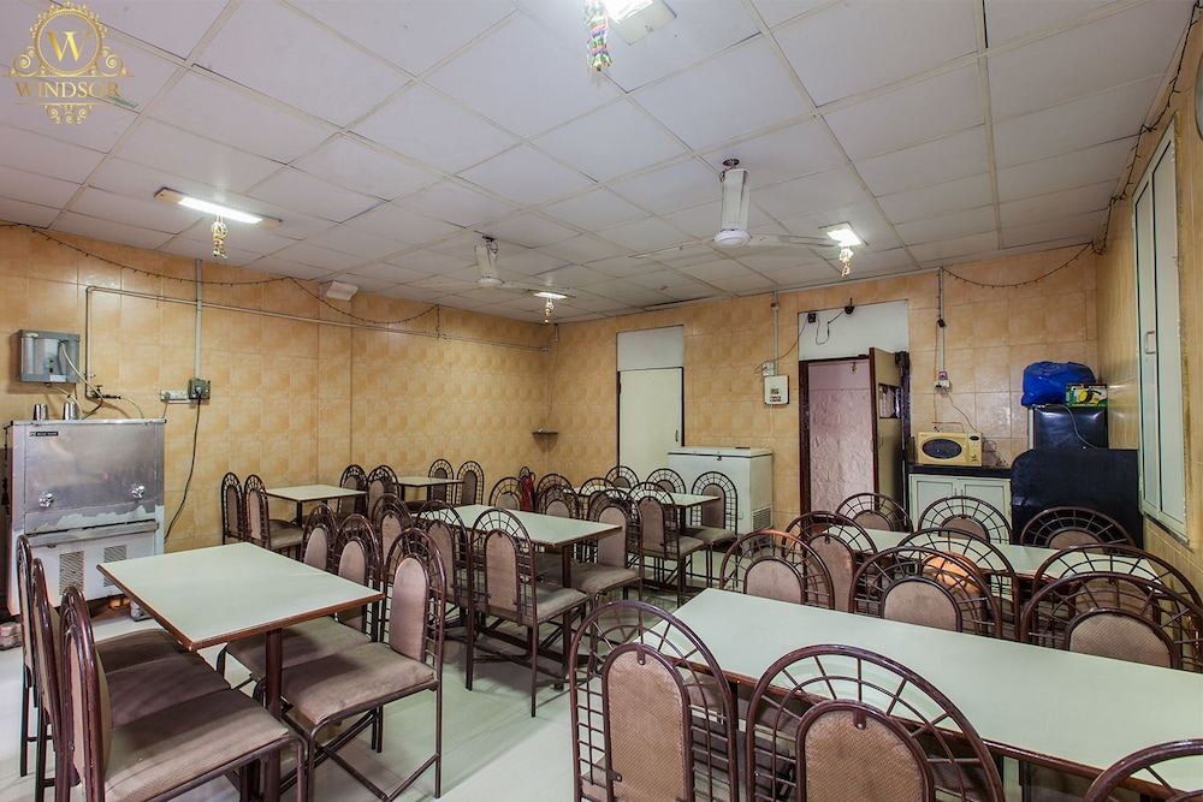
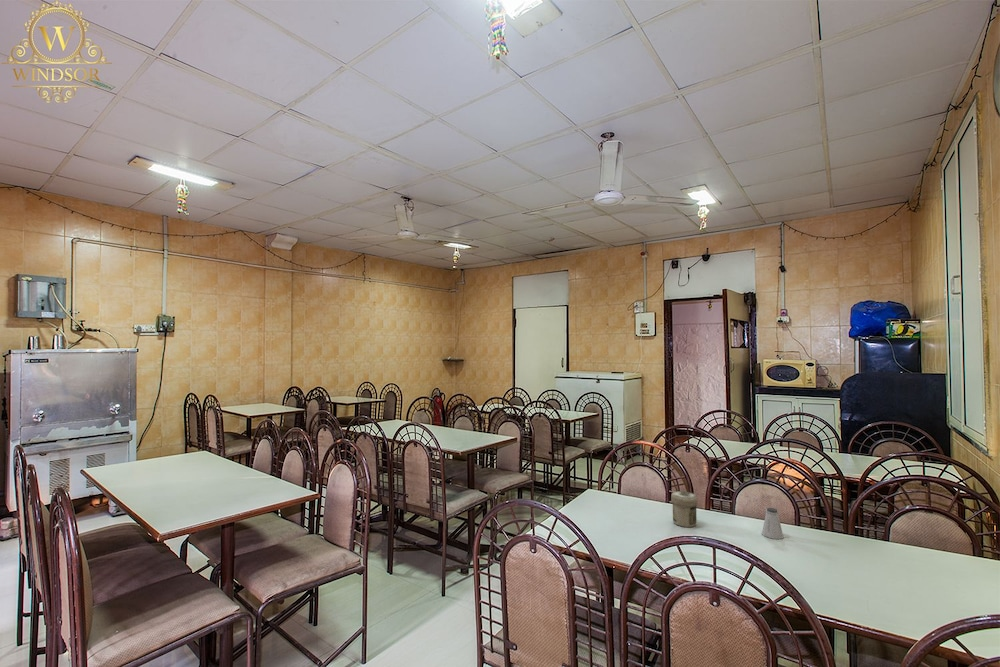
+ jar (684, 508)
+ saltshaker (772, 522)
